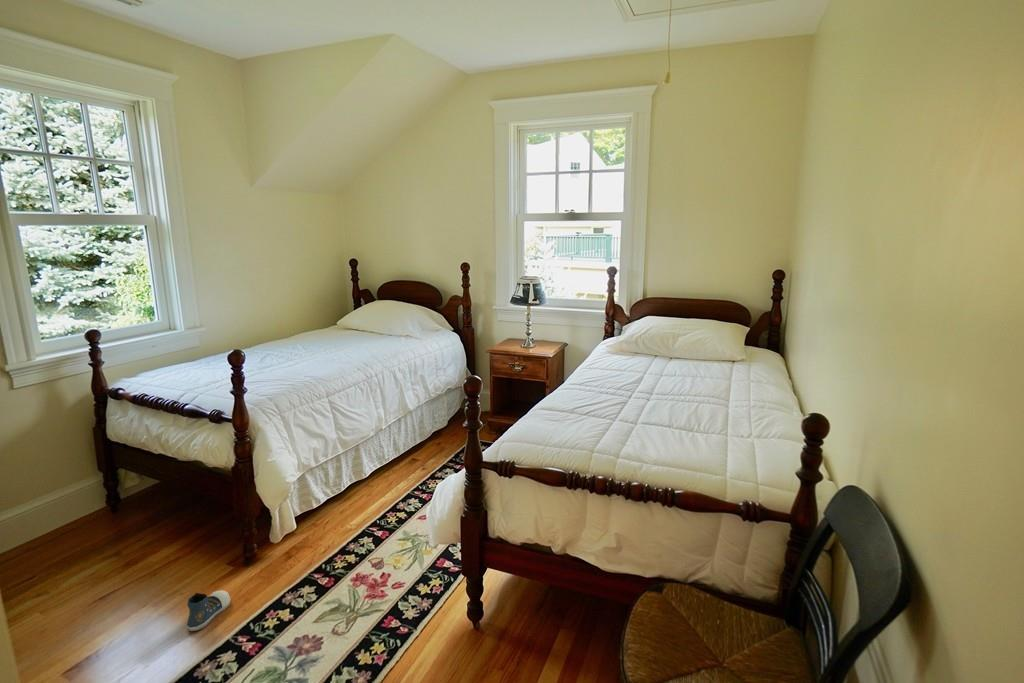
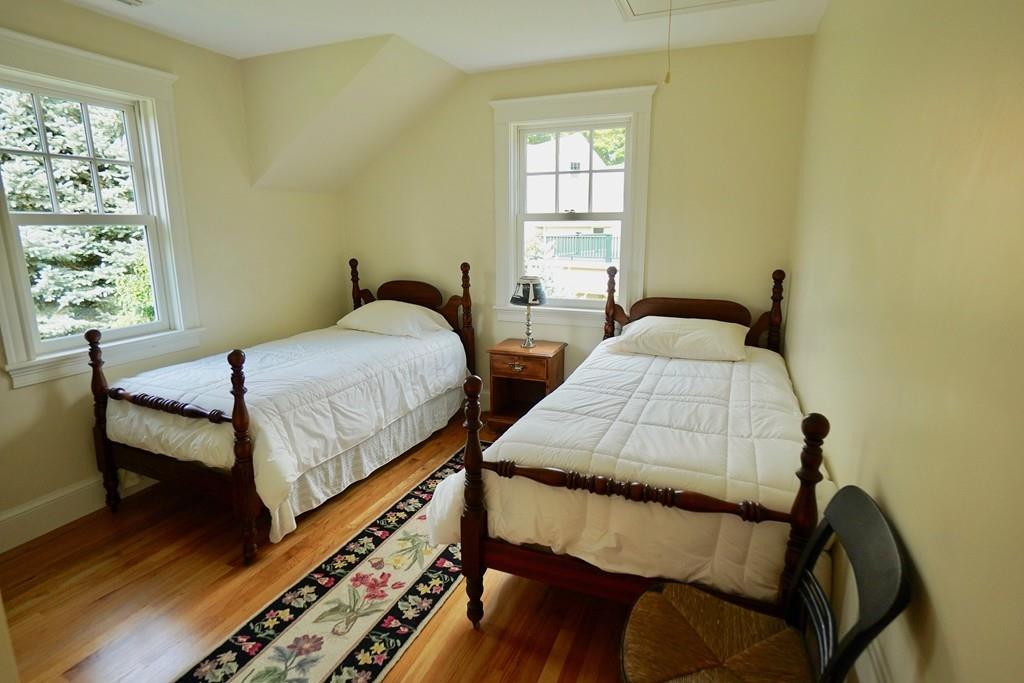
- shoe (206, 601)
